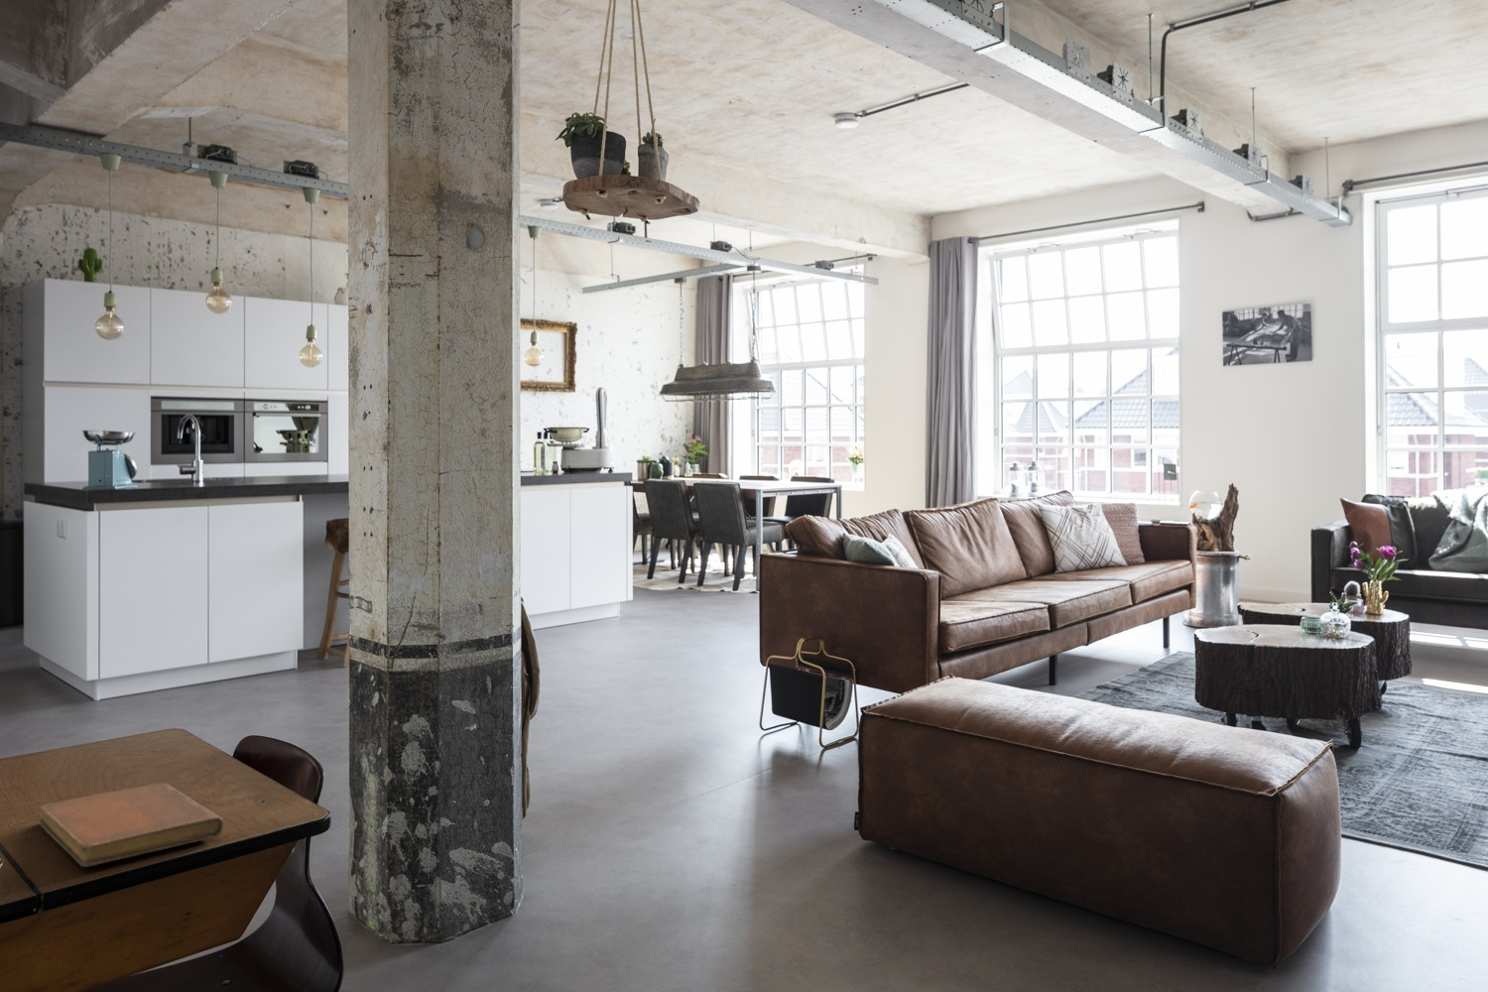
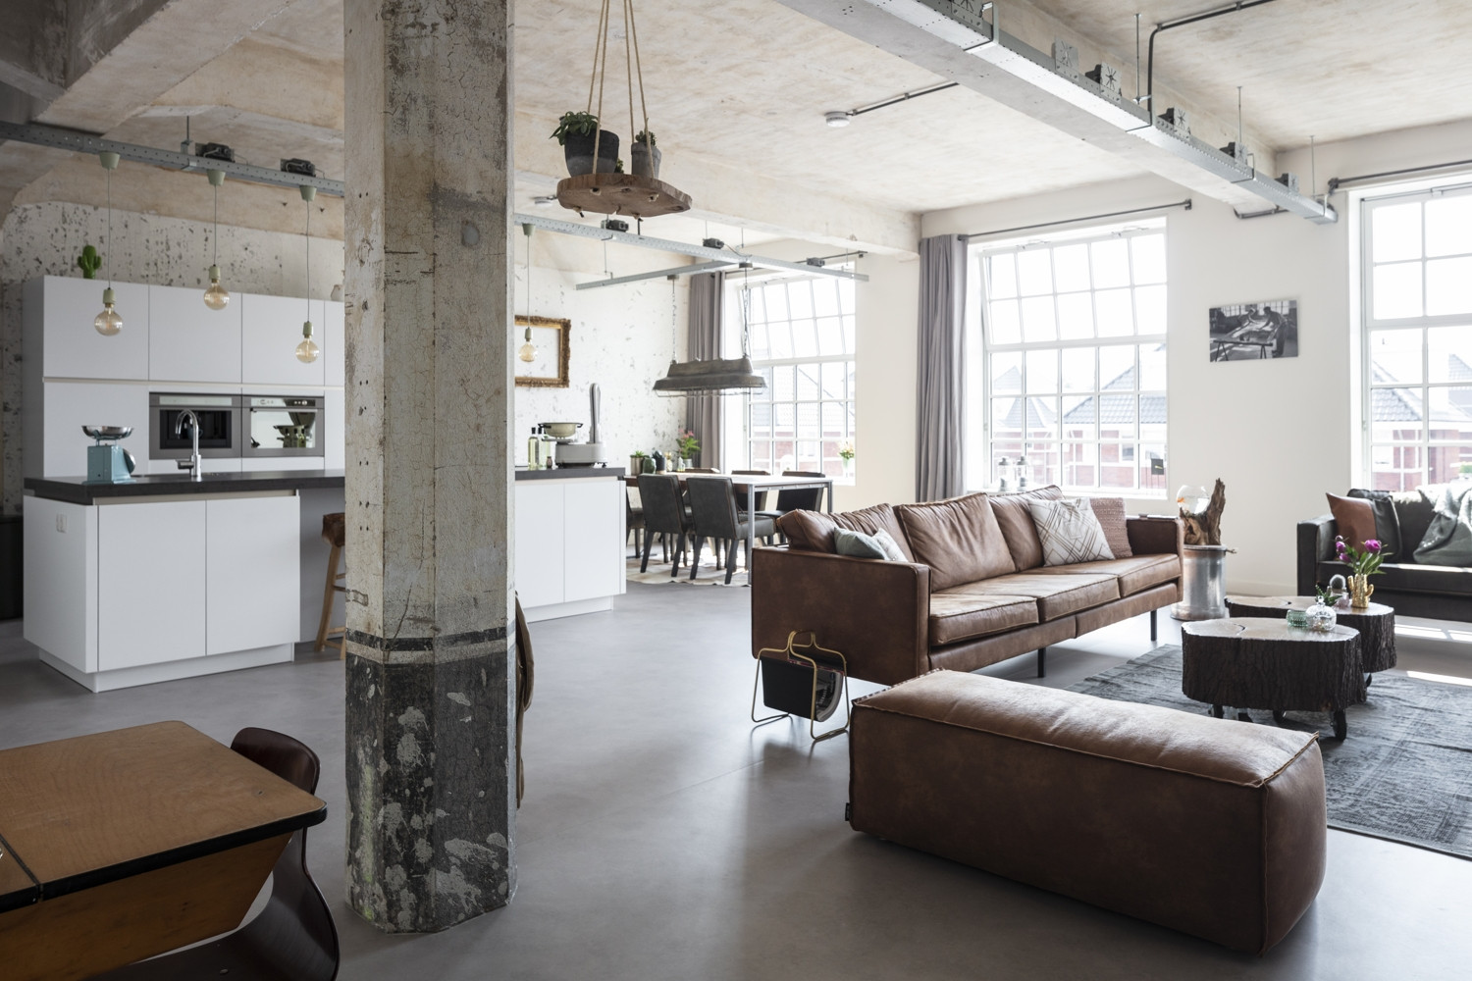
- notebook (128, 819)
